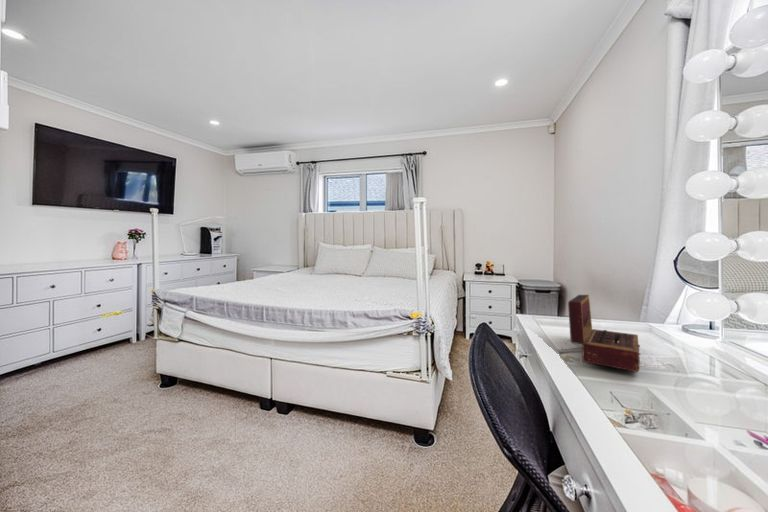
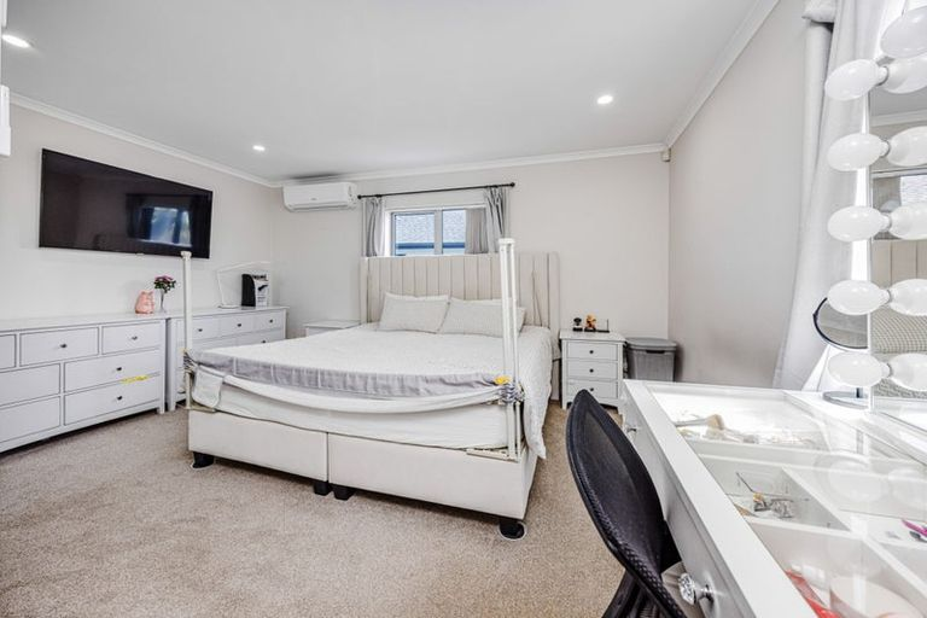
- wooden box (604, 330)
